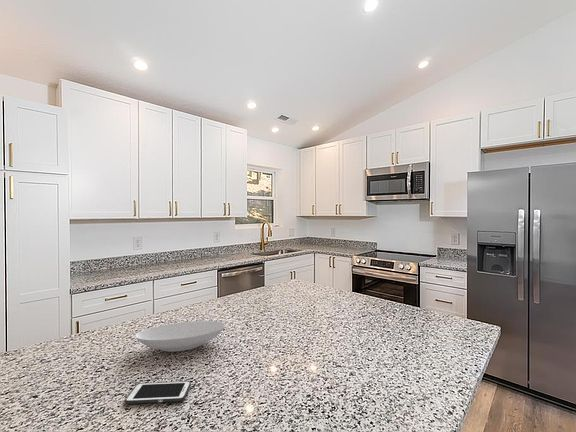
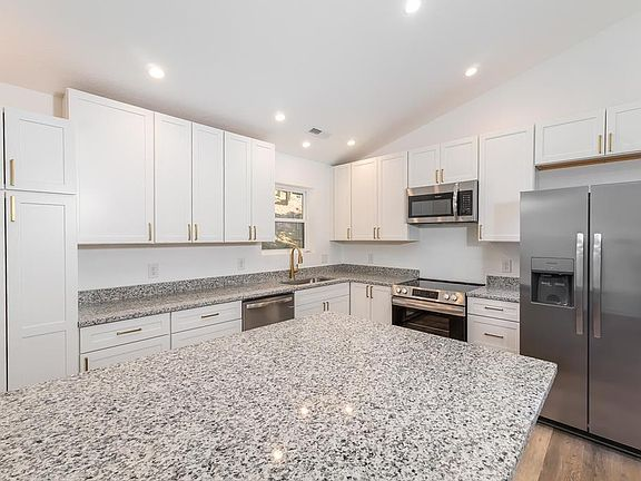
- bowl (182, 338)
- cell phone (159, 392)
